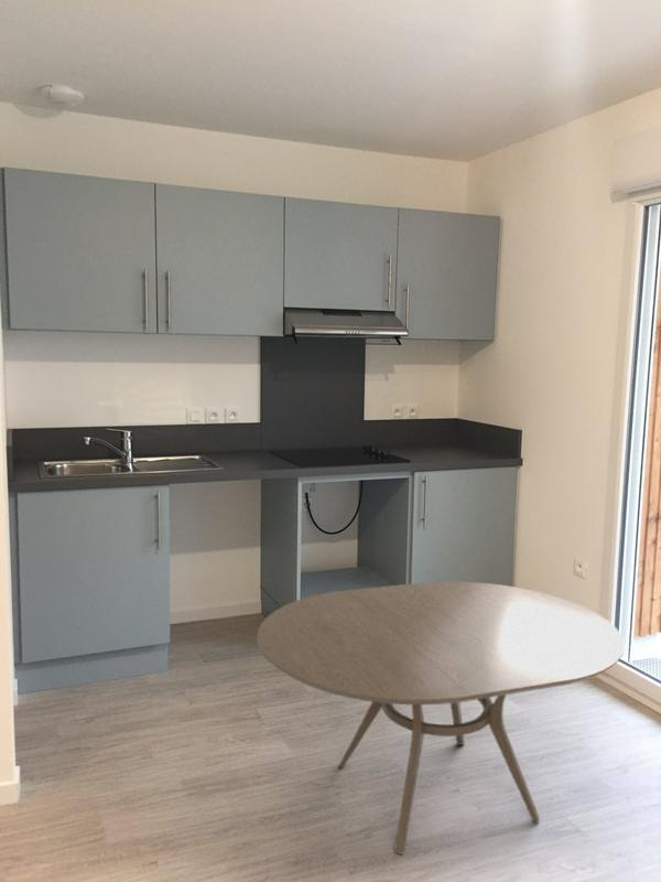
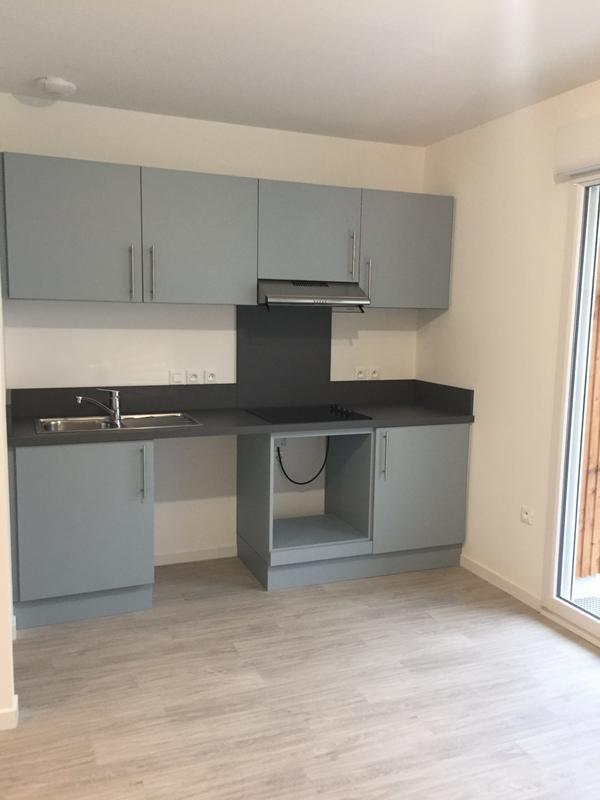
- dining table (436, 703)
